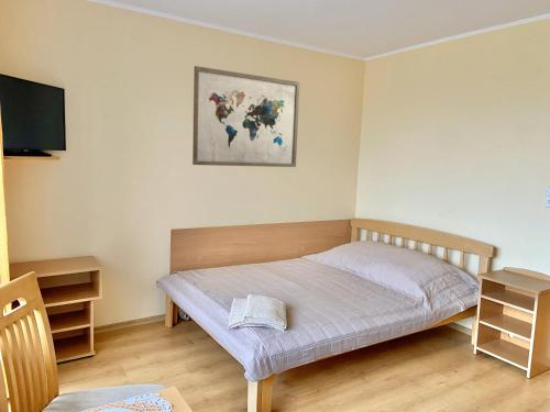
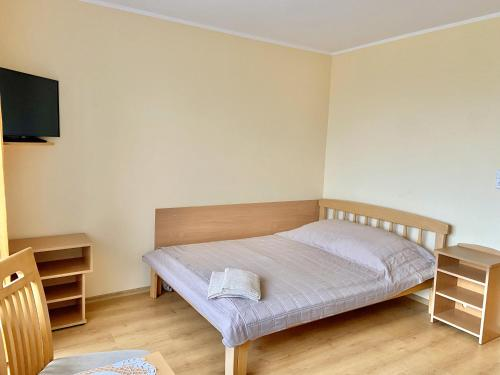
- wall art (249, 121)
